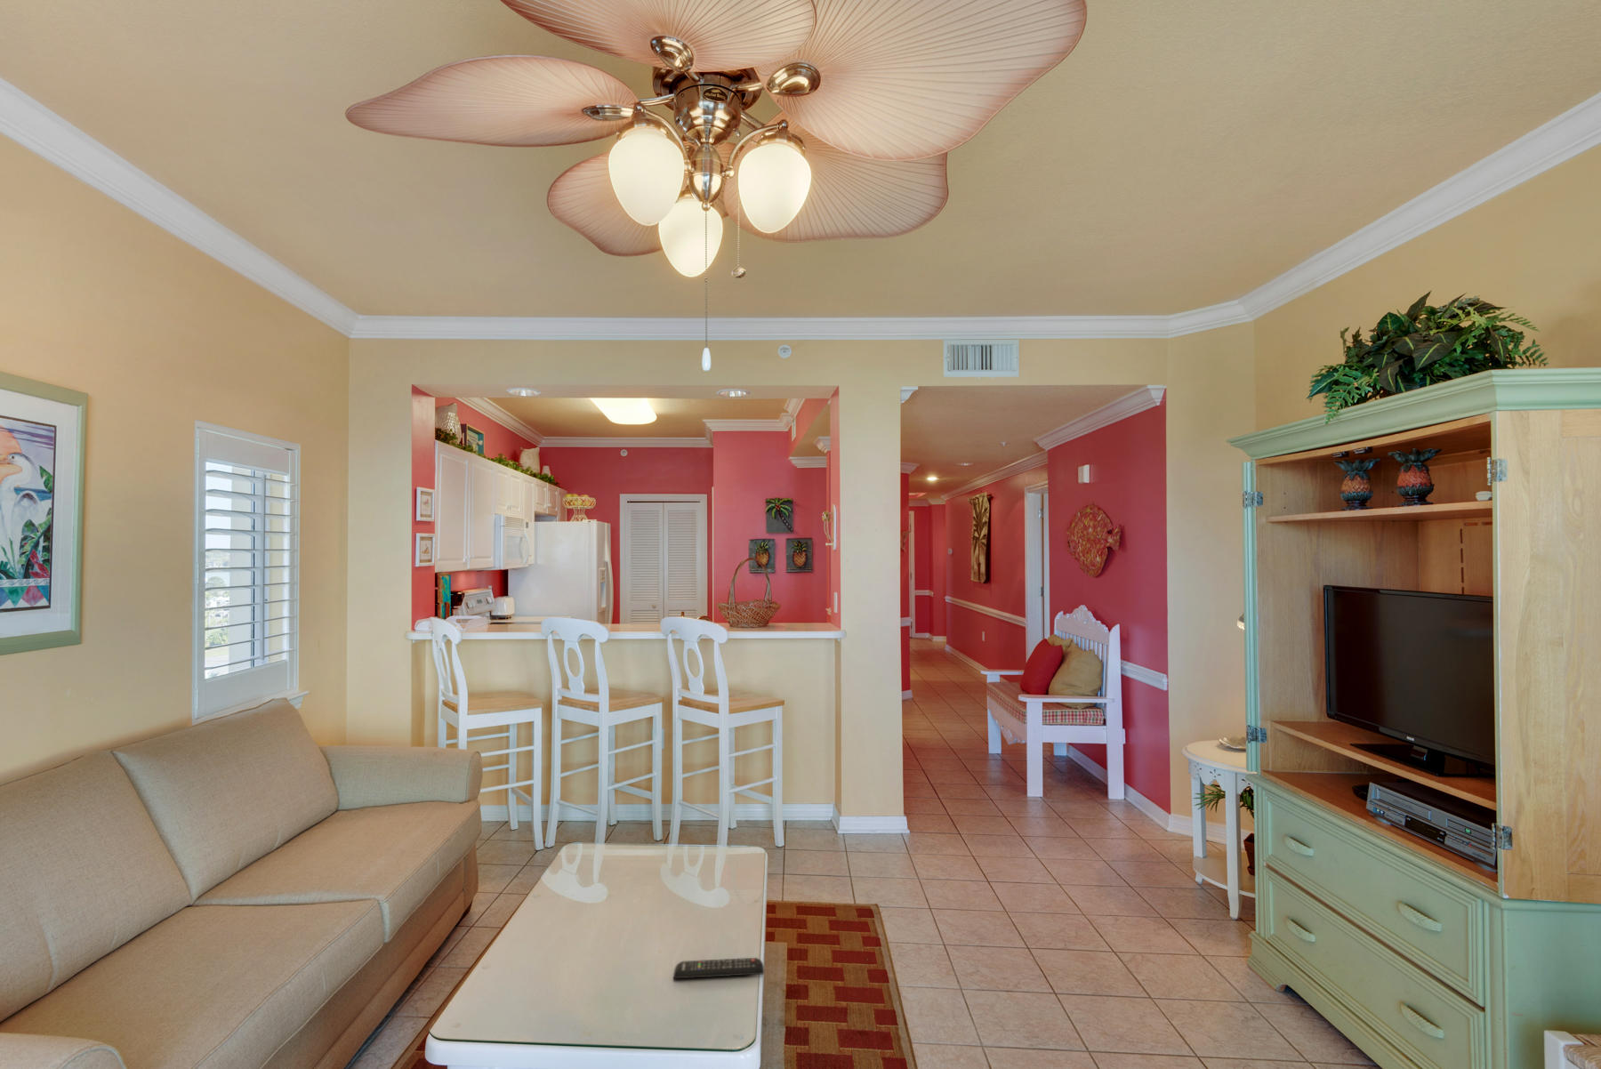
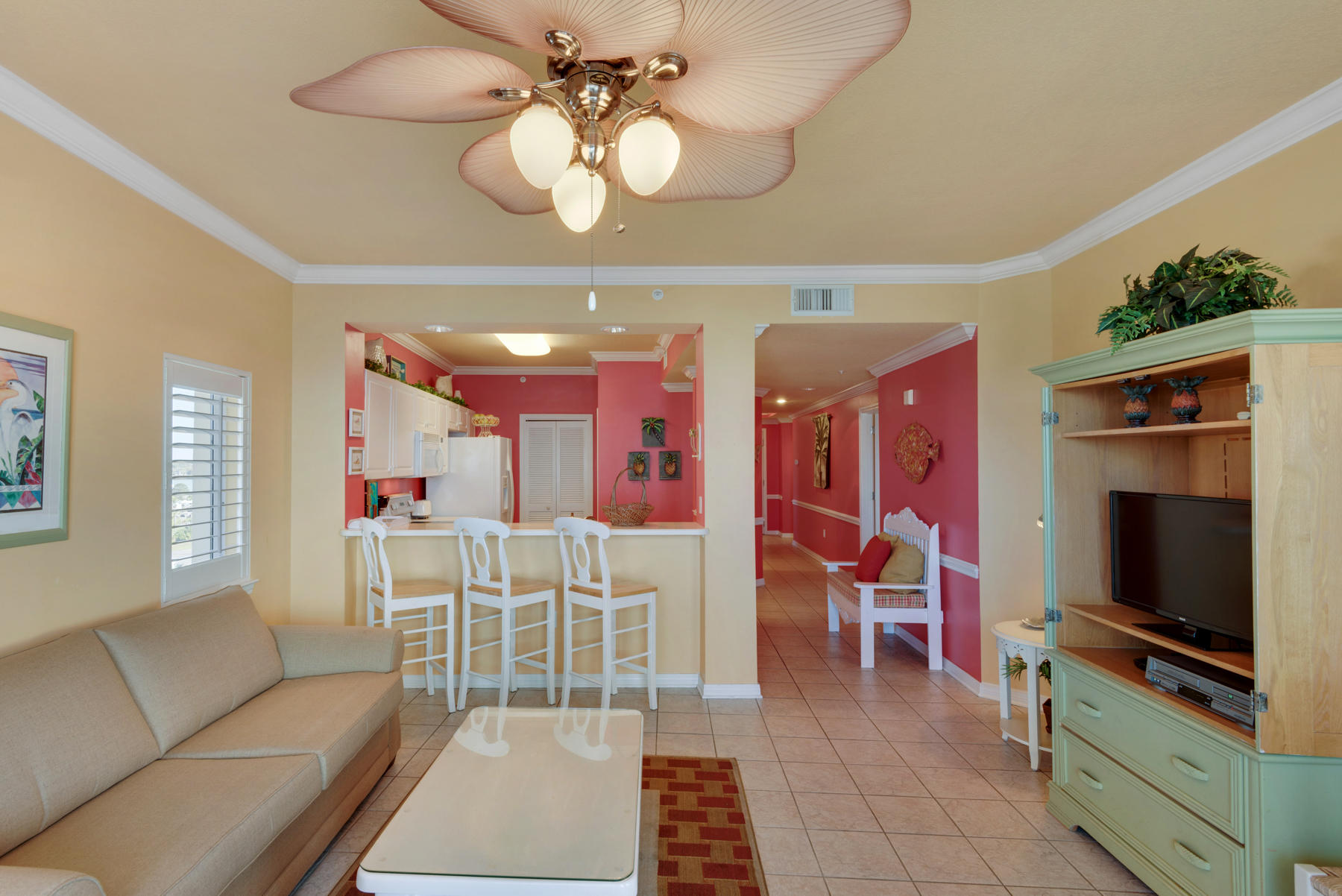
- remote control (718, 969)
